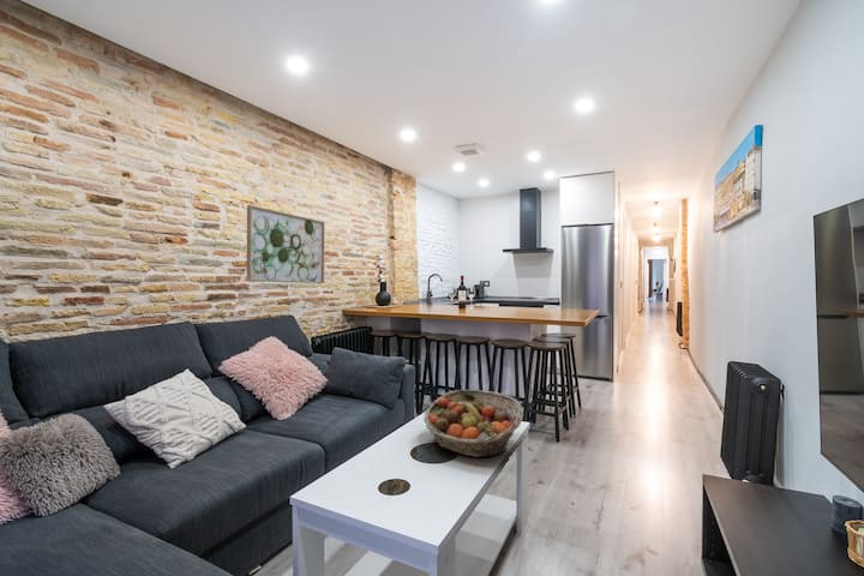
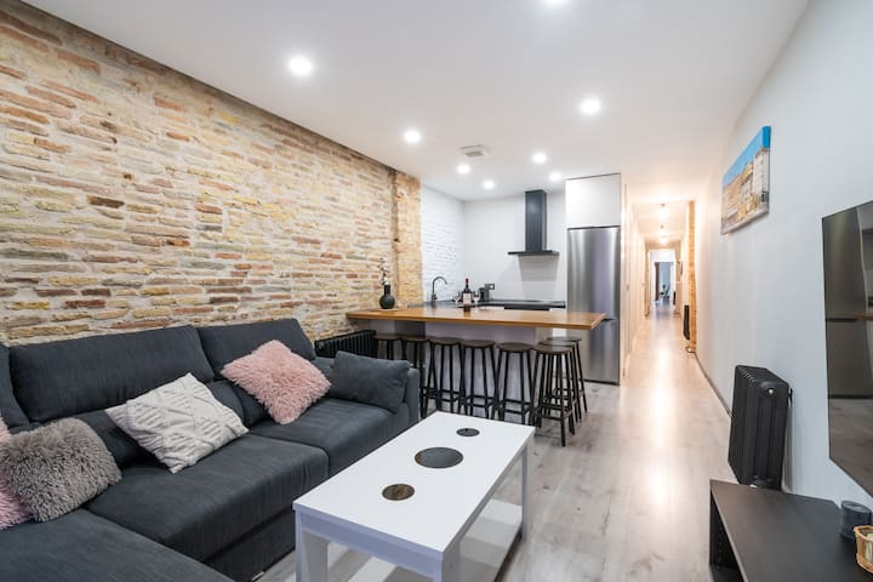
- fruit basket (472, 420)
- wall art (290, 248)
